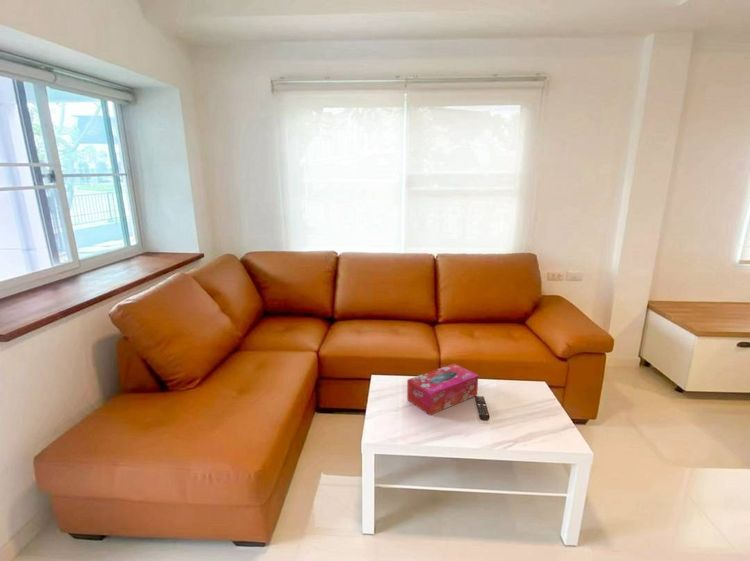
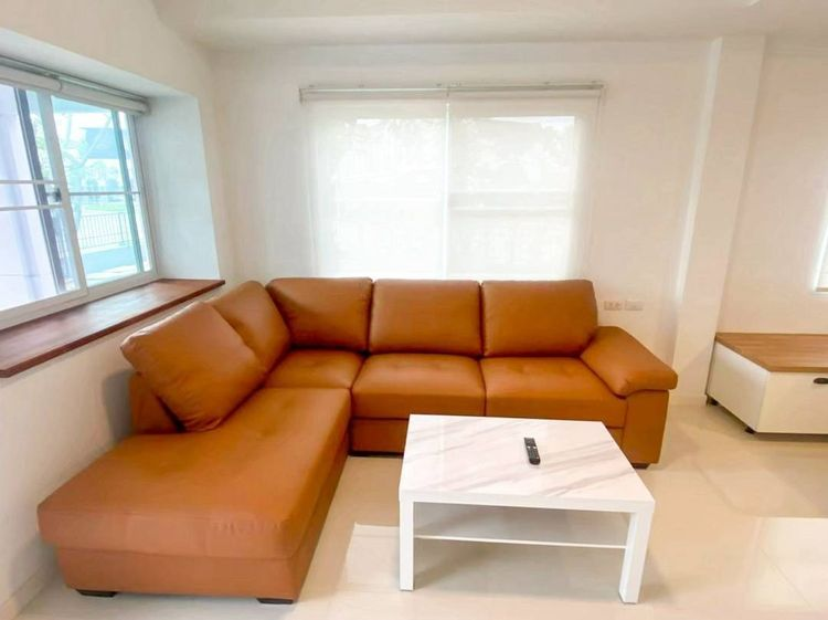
- tissue box (442, 387)
